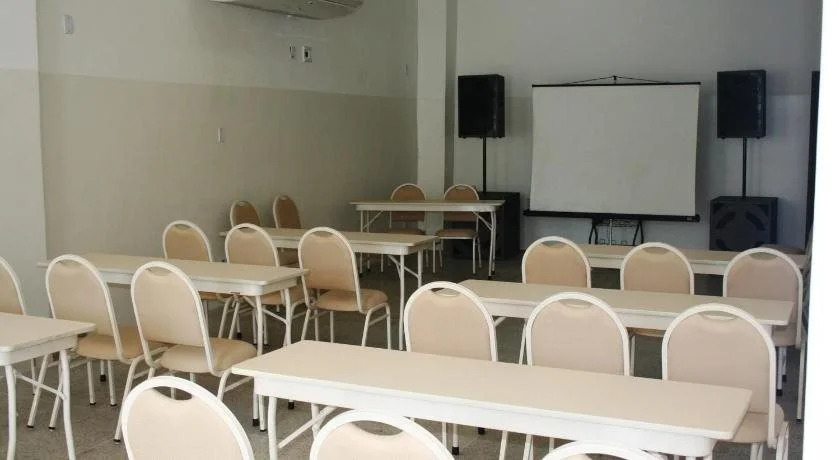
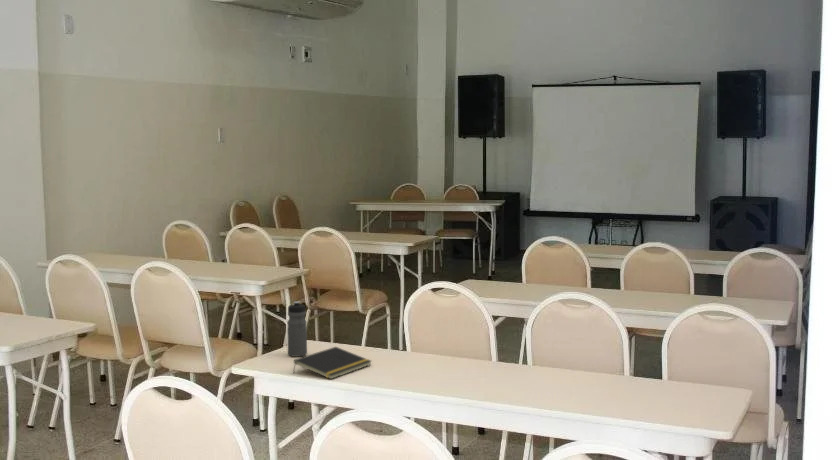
+ notepad (333, 362)
+ water bottle (297, 328)
